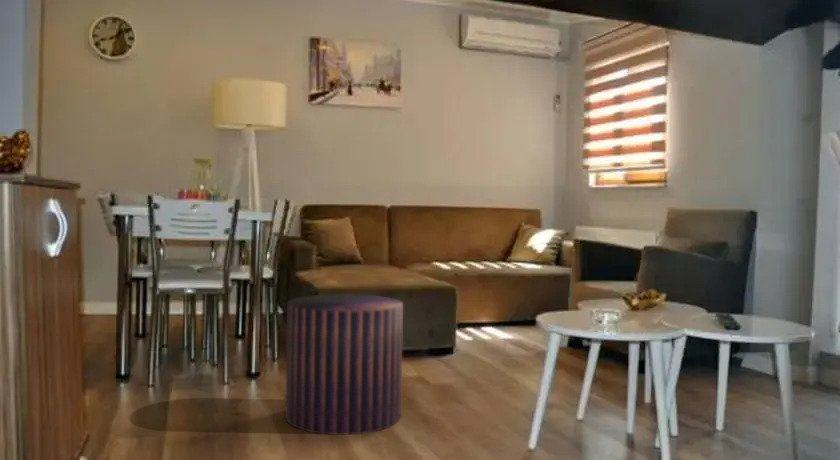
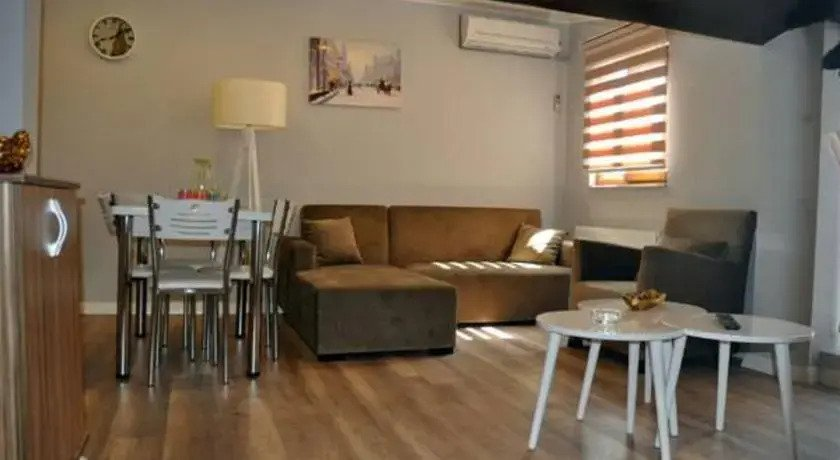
- stool (344, 359)
